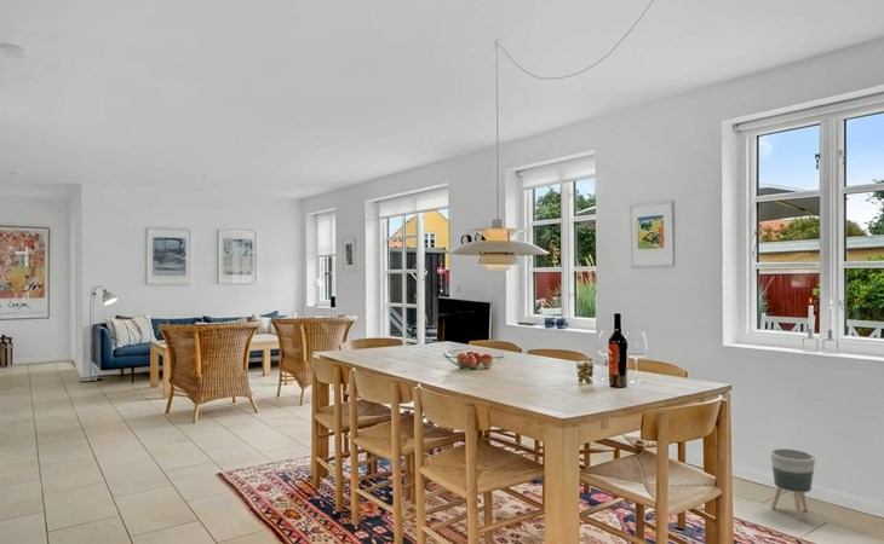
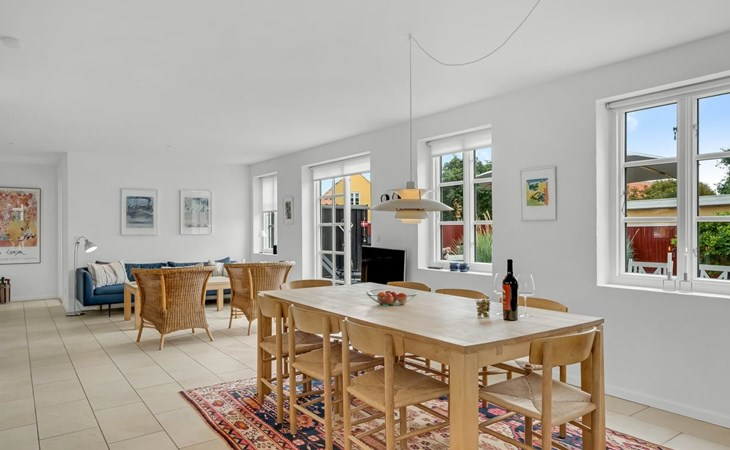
- planter (792, 482)
